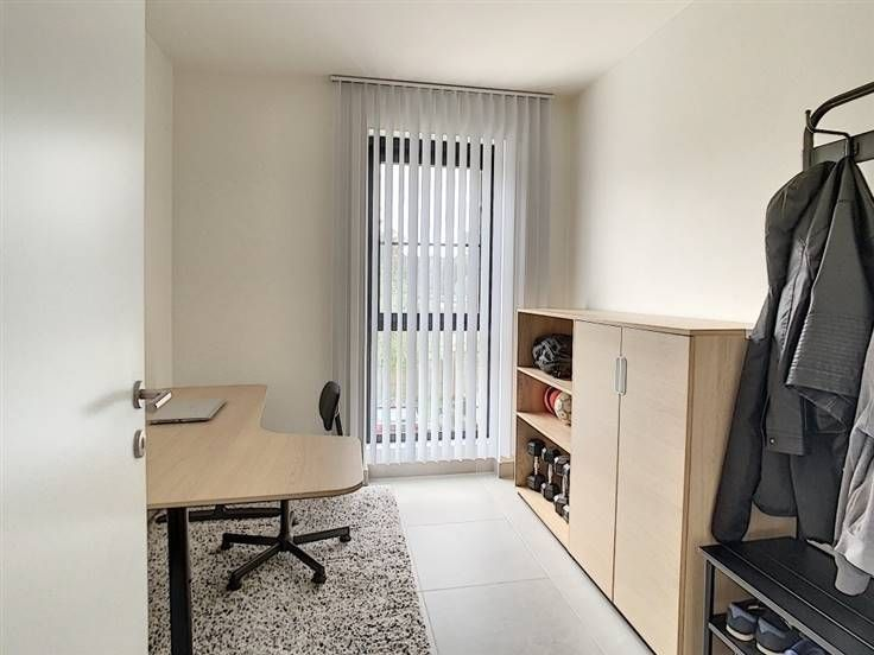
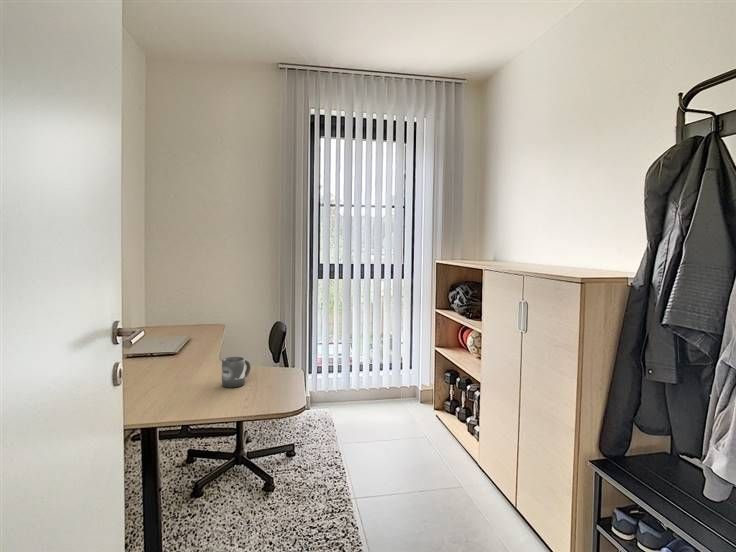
+ mug (236, 370)
